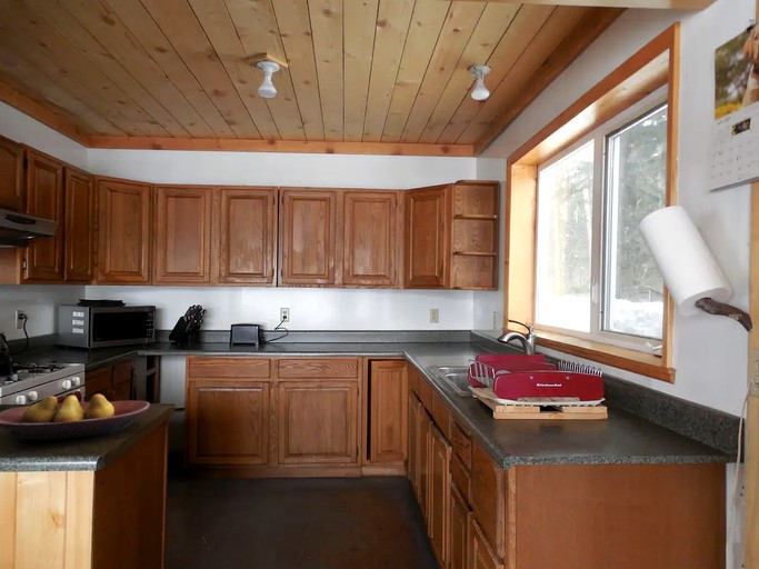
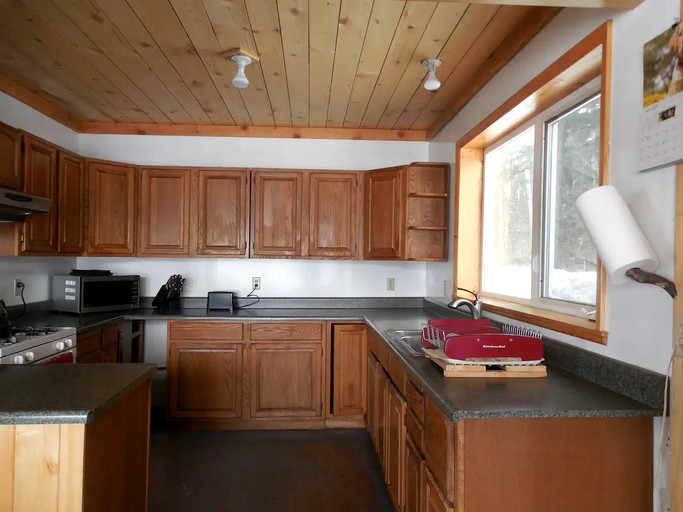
- fruit bowl (74, 412)
